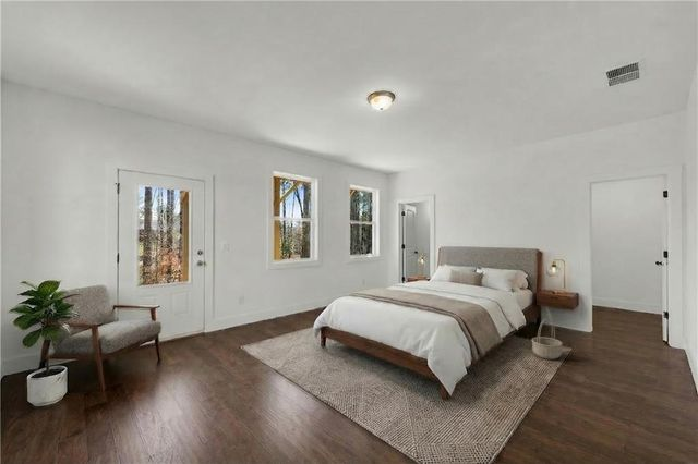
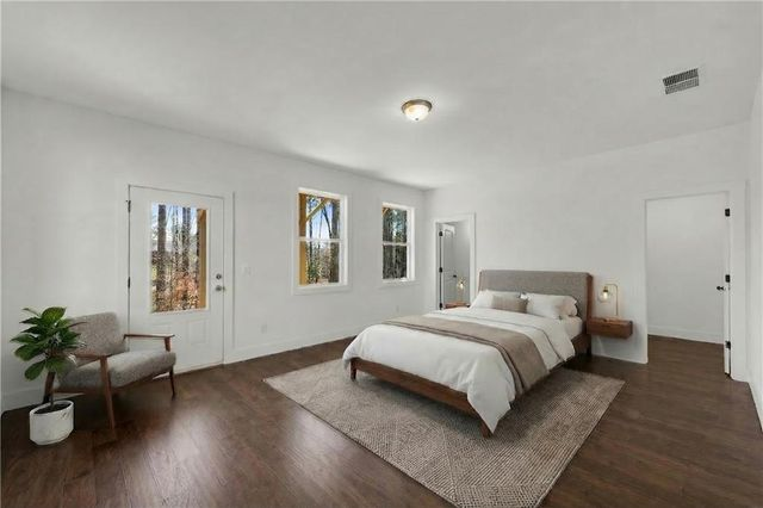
- basket (546, 338)
